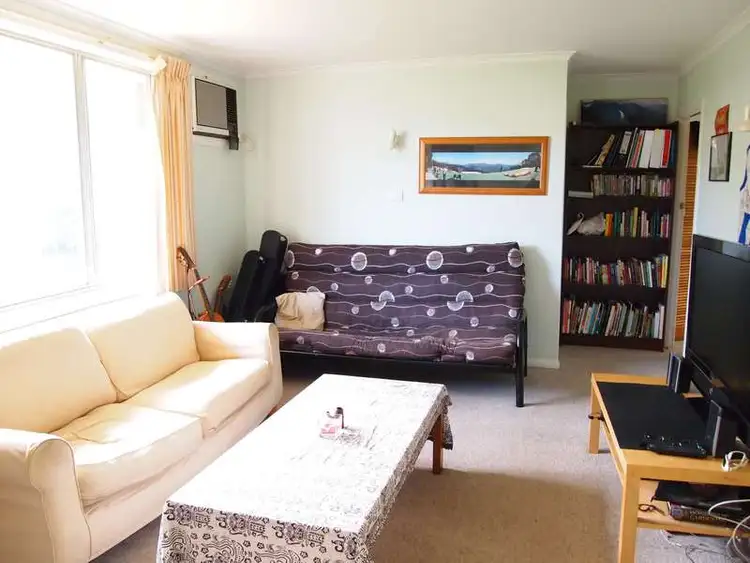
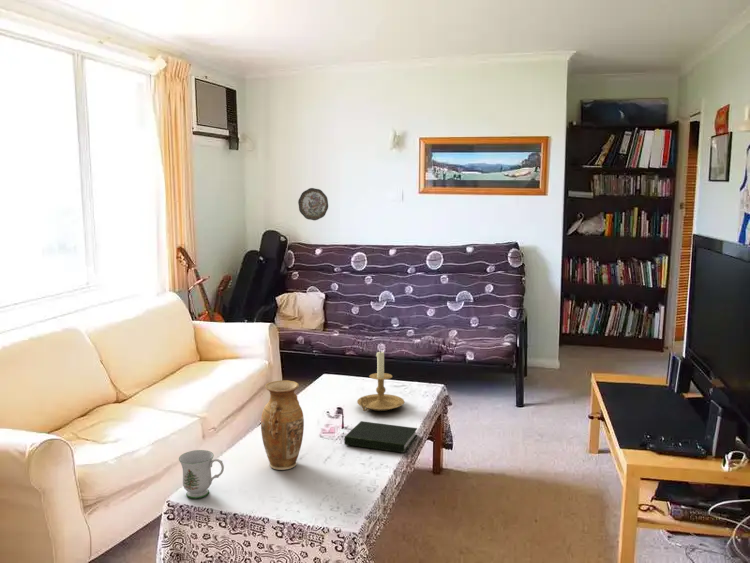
+ vase (282, 424)
+ book (381, 436)
+ mug (202, 475)
+ decorative plate (313, 204)
+ candle holder (380, 378)
